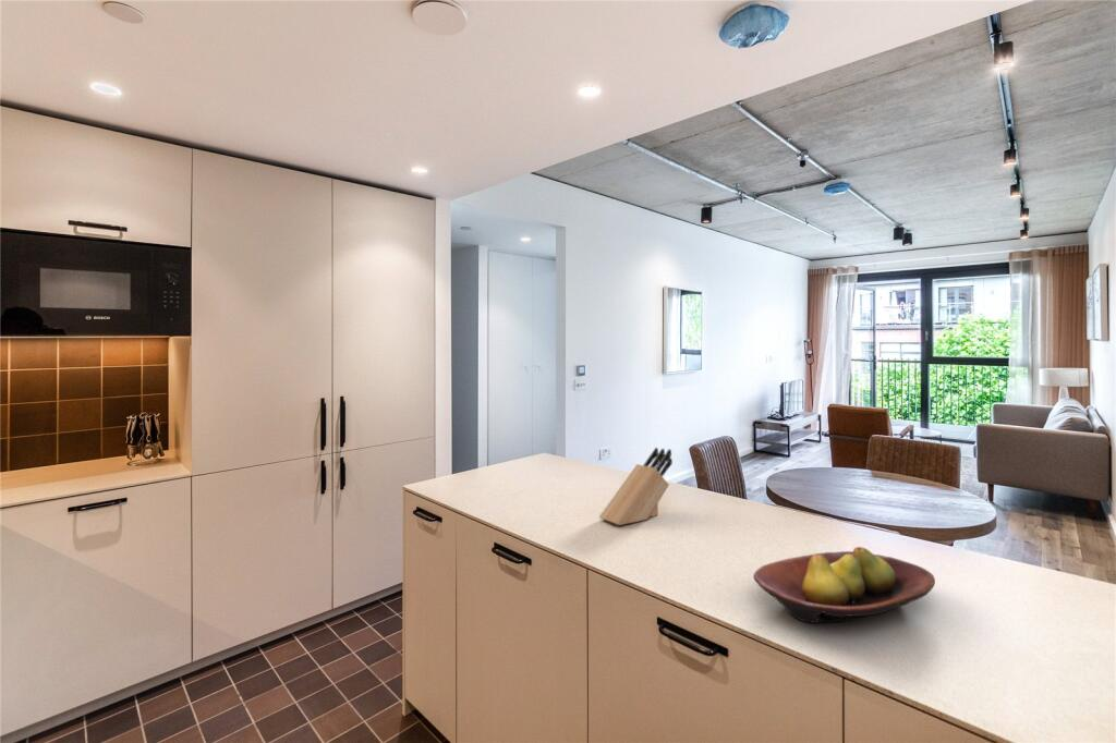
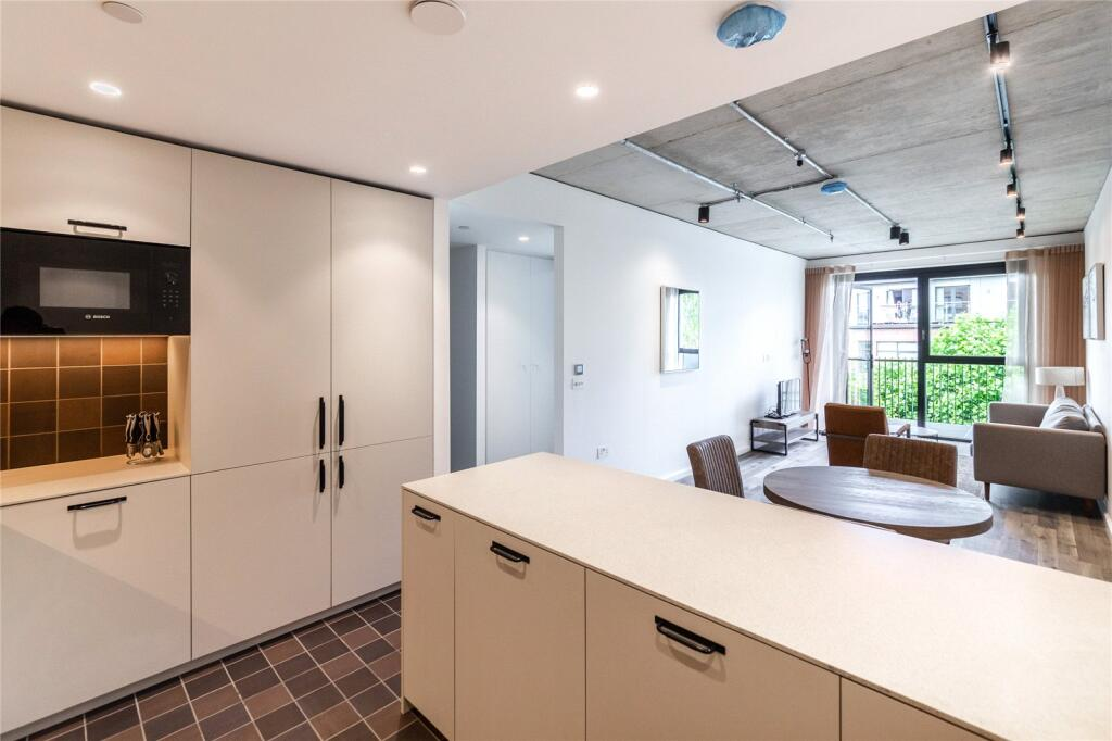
- fruit bowl (842, 577)
- knife block (639, 483)
